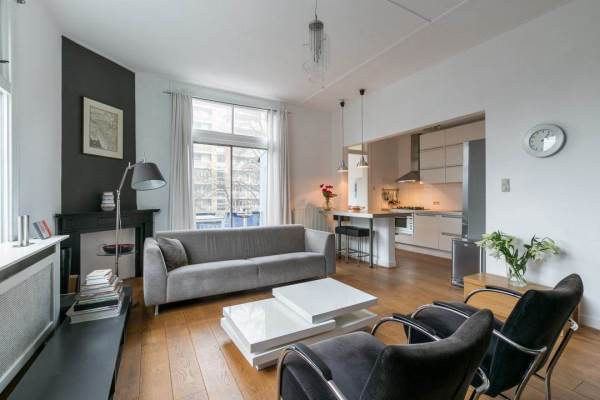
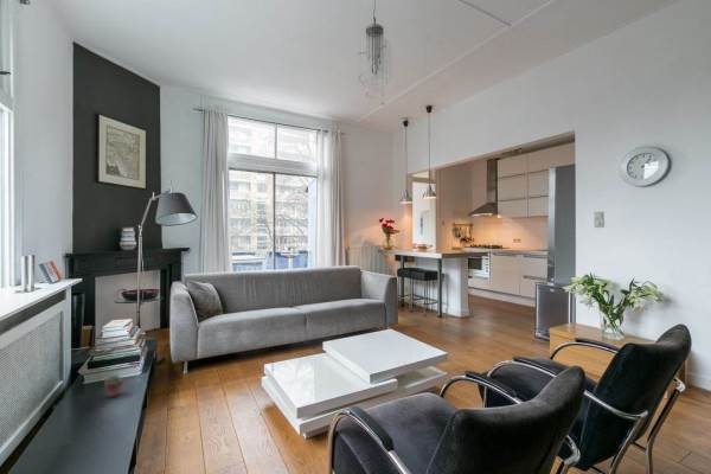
+ potted succulent (114, 384)
